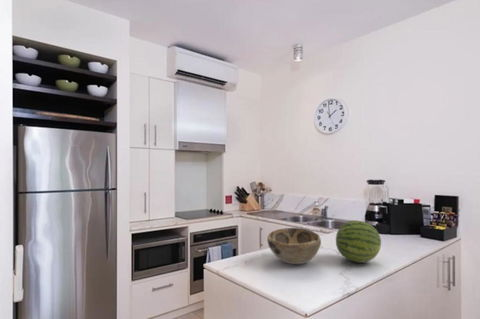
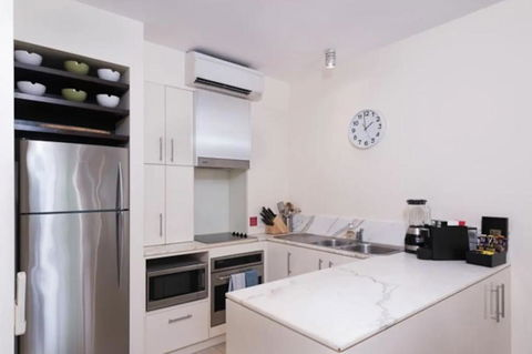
- decorative bowl (293, 247)
- fruit (357, 241)
